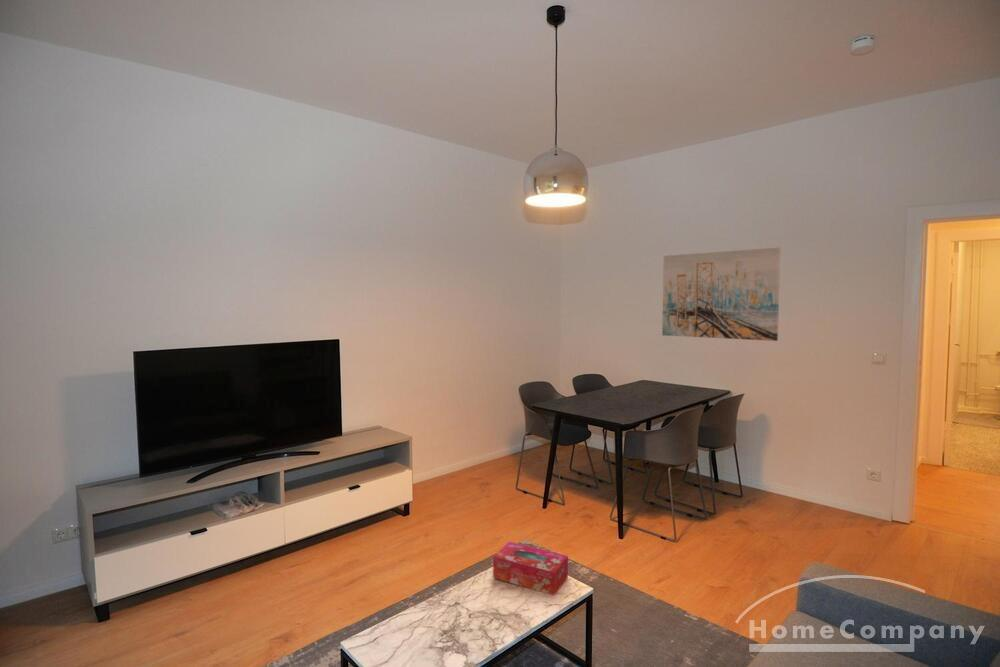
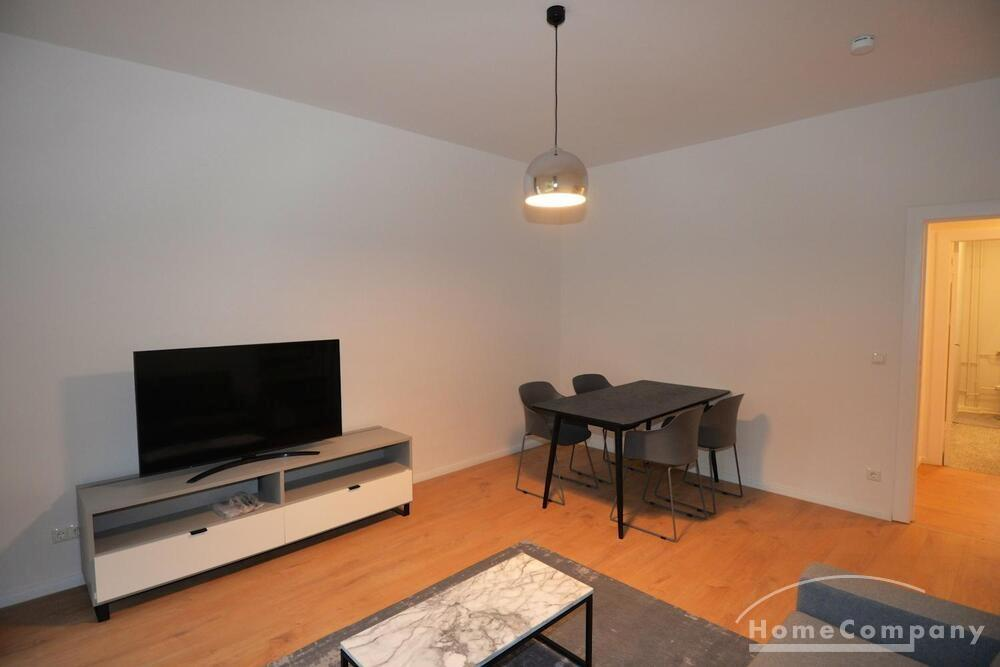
- tissue box (530, 566)
- wall art (716, 295)
